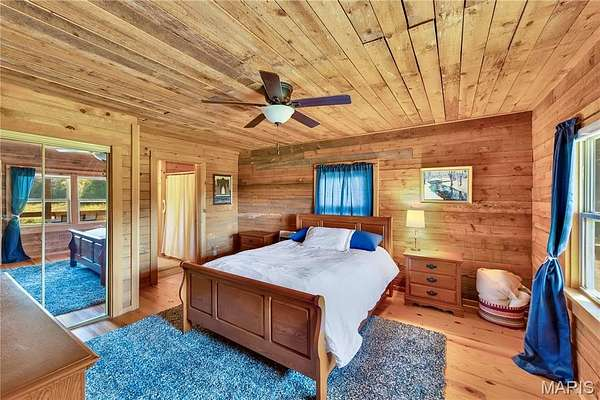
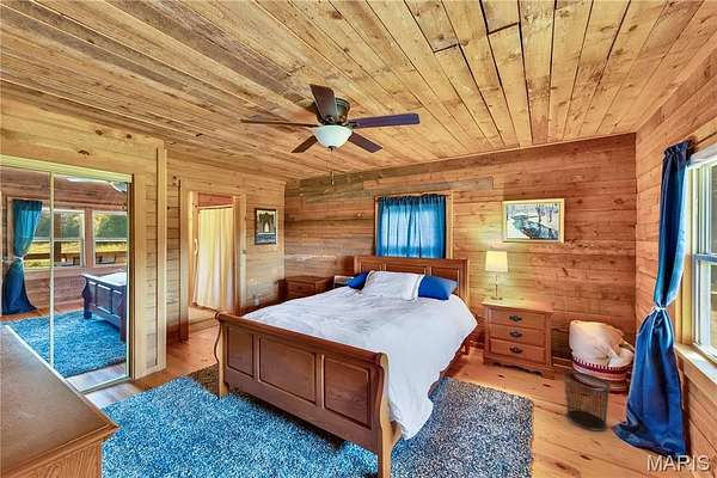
+ waste bin (586, 399)
